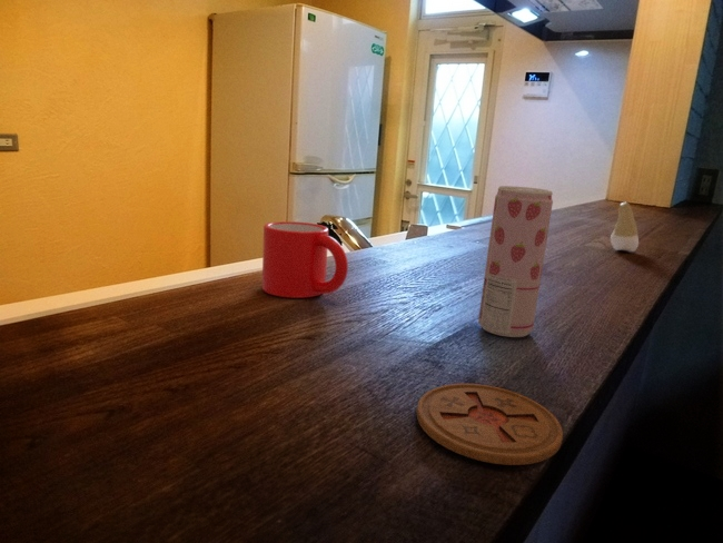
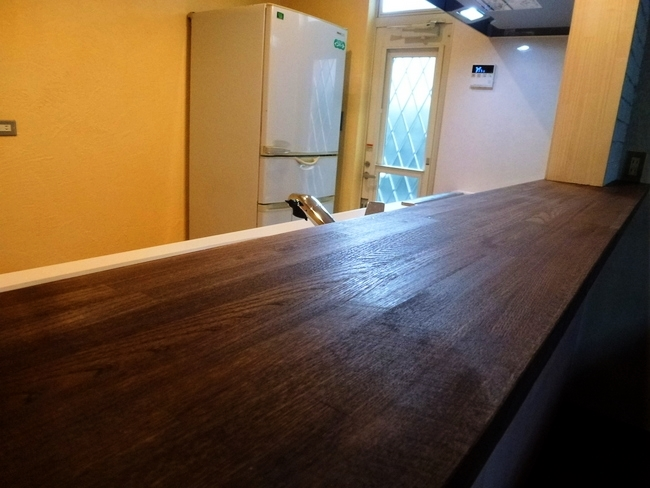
- tooth (626, 226)
- beverage can (514, 260)
- mug (307, 260)
- coaster (487, 418)
